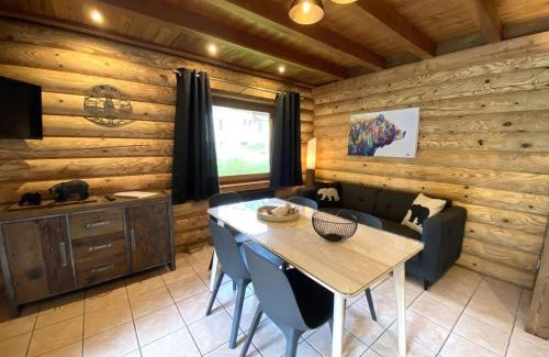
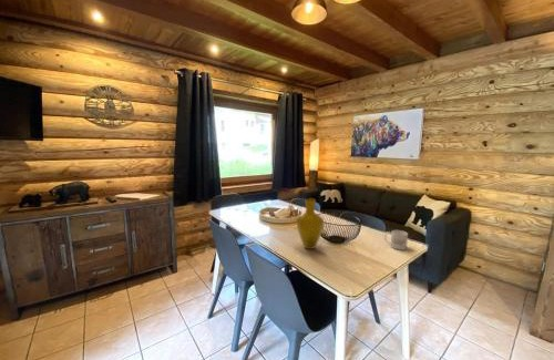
+ vase (309, 223)
+ mug (394, 238)
